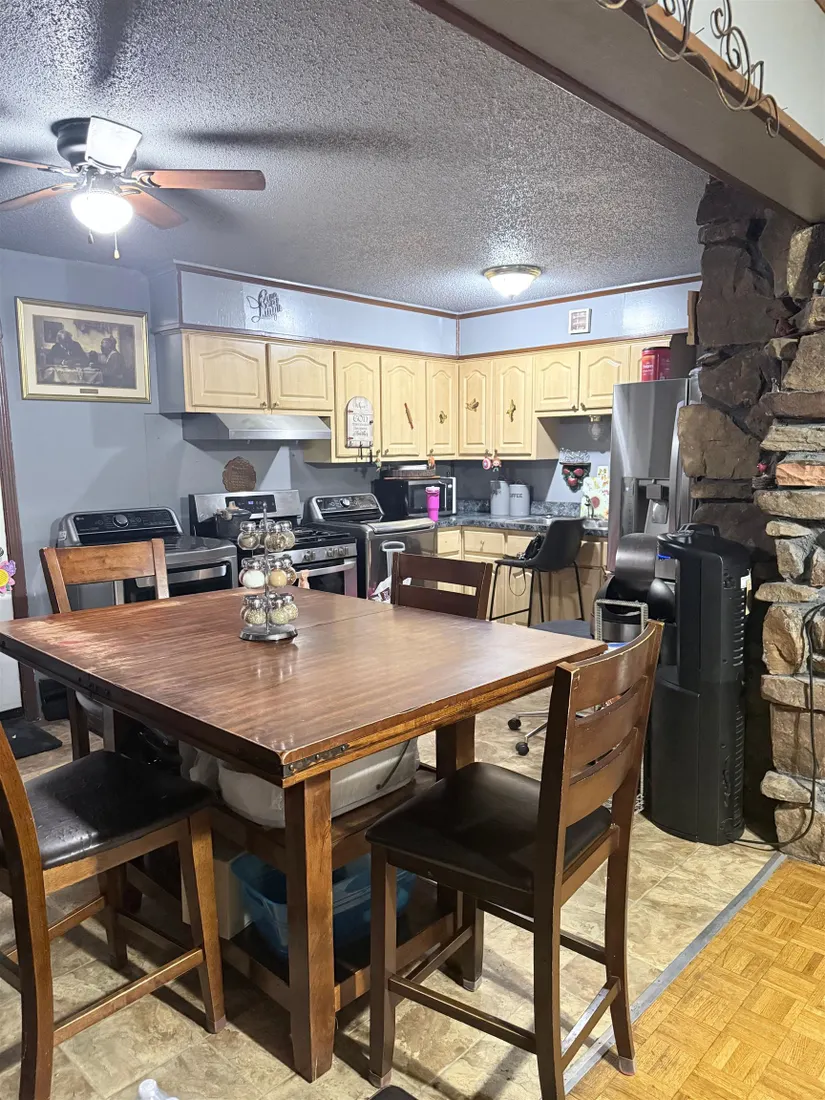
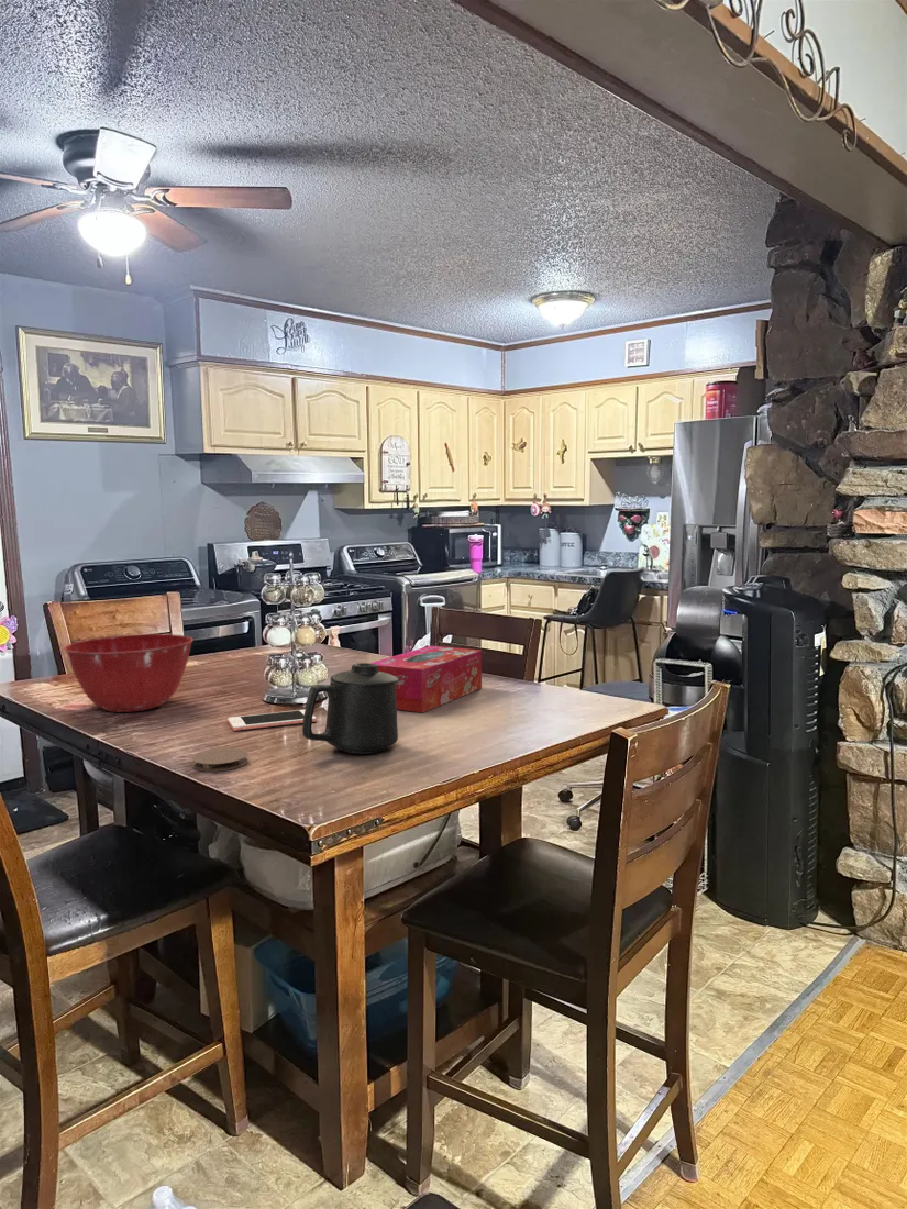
+ coaster (220, 758)
+ tissue box (427, 676)
+ mug (355, 708)
+ mixing bowl (131, 674)
+ cell phone (272, 719)
